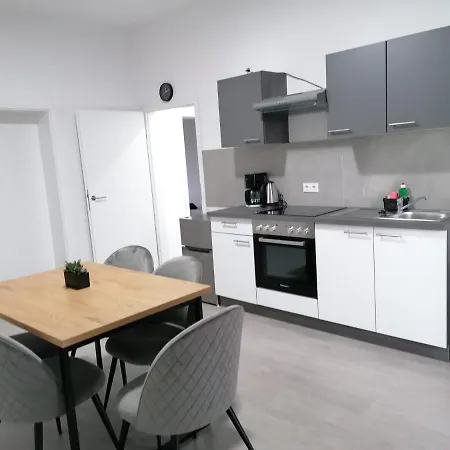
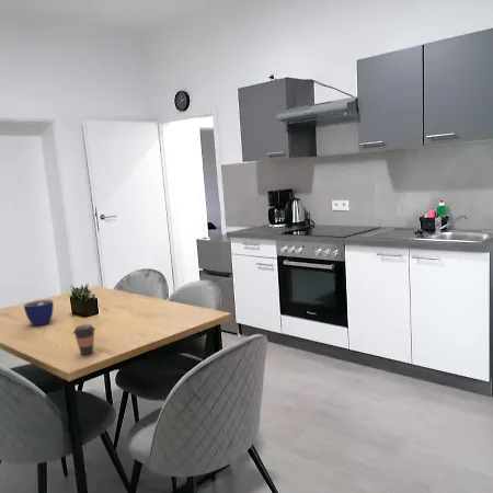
+ coffee cup (85, 340)
+ cup (39, 311)
